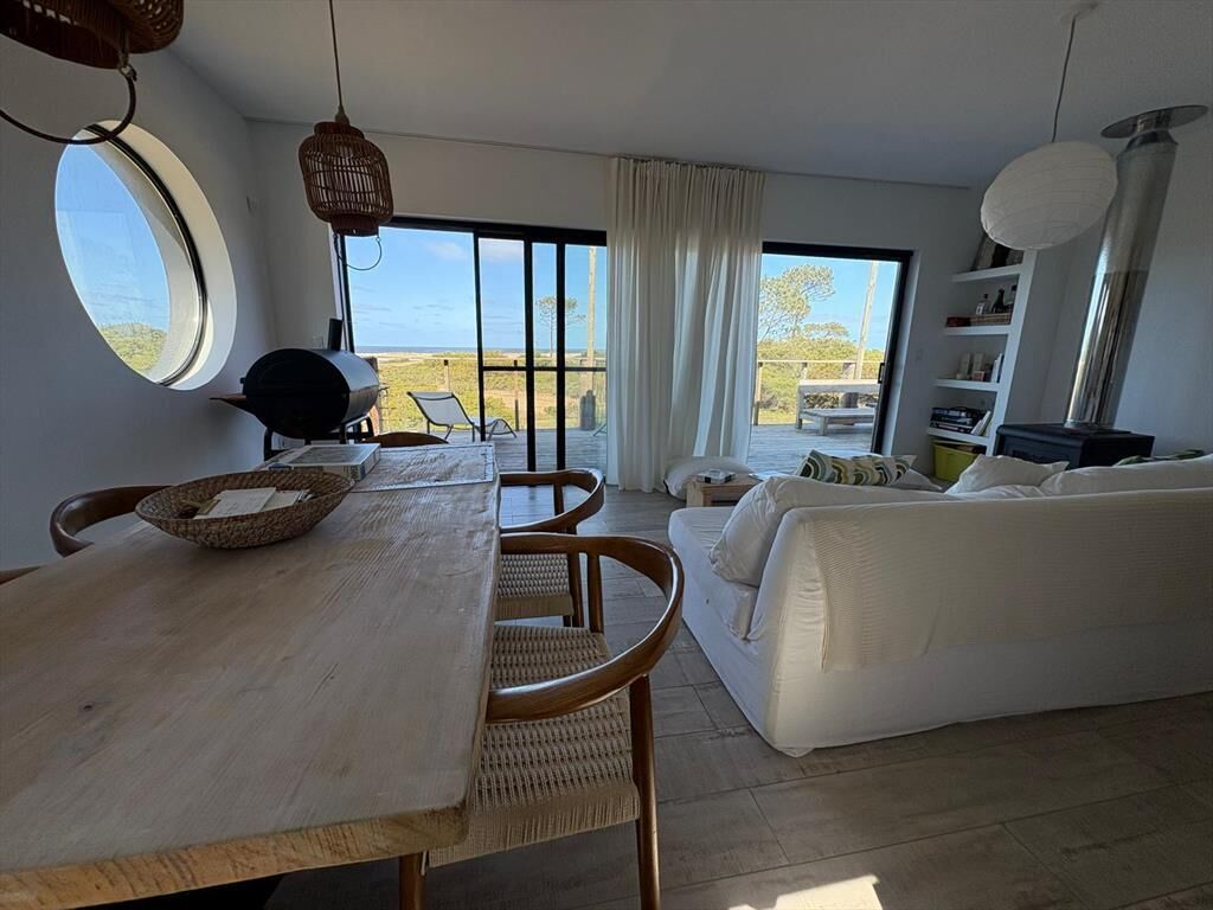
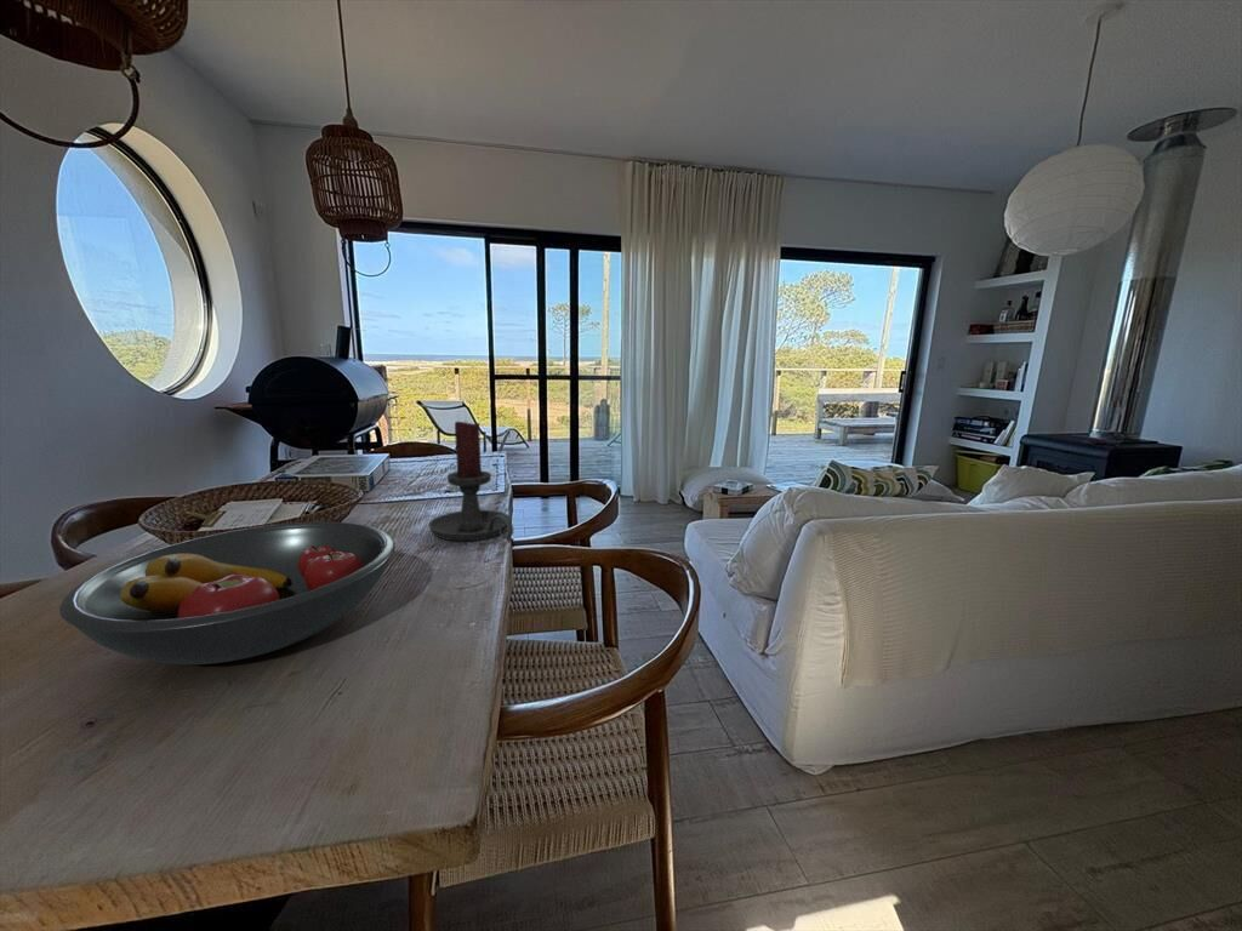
+ candle holder (475, 478)
+ fruit bowl (257, 584)
